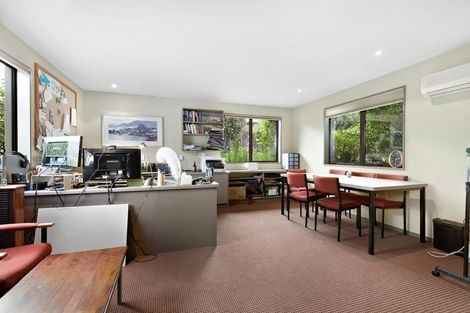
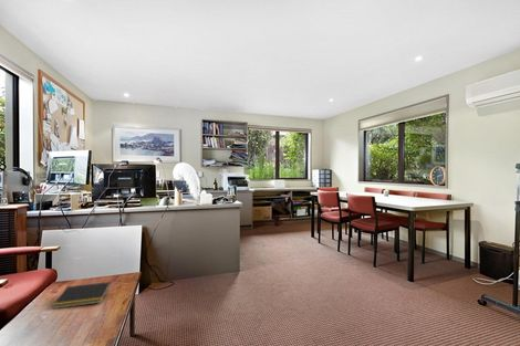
+ notepad (83, 294)
